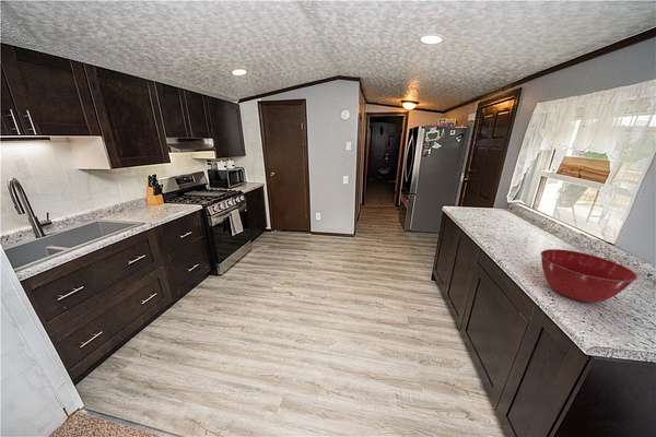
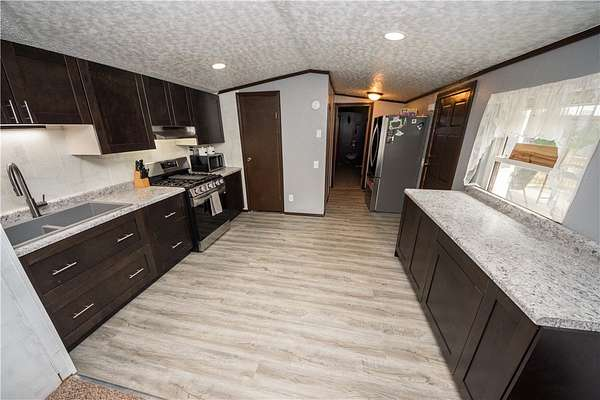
- mixing bowl (578, 277)
